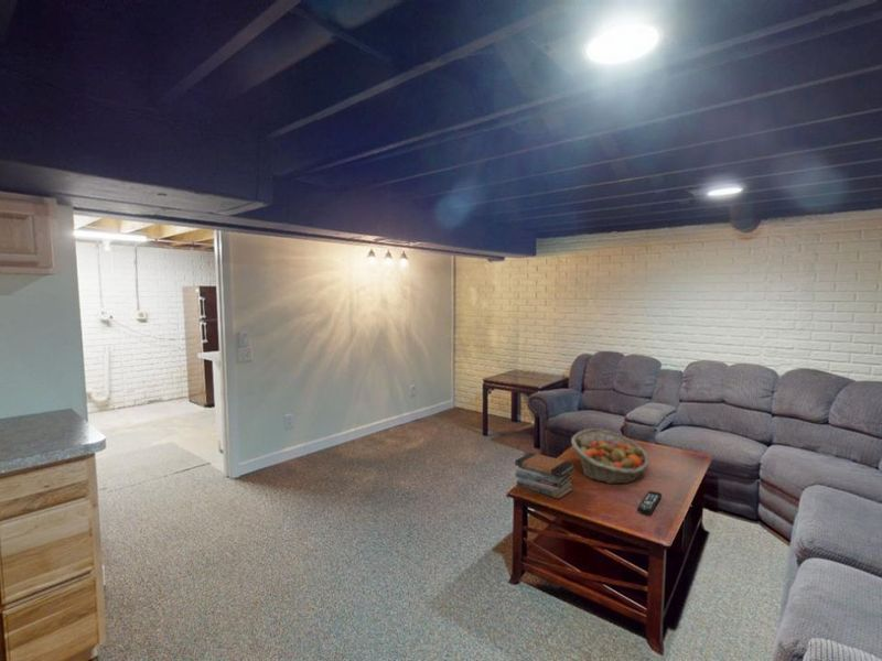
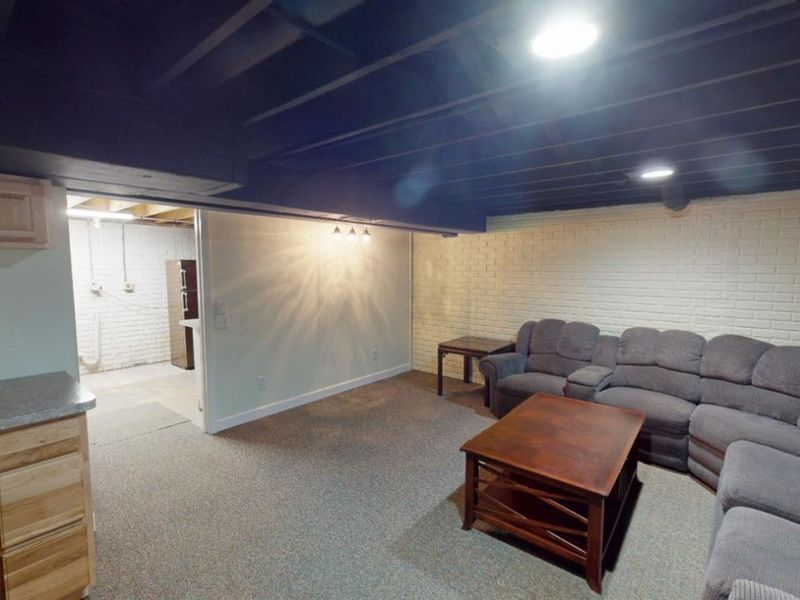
- book stack (544, 474)
- fruit basket (609, 455)
- remote control (649, 501)
